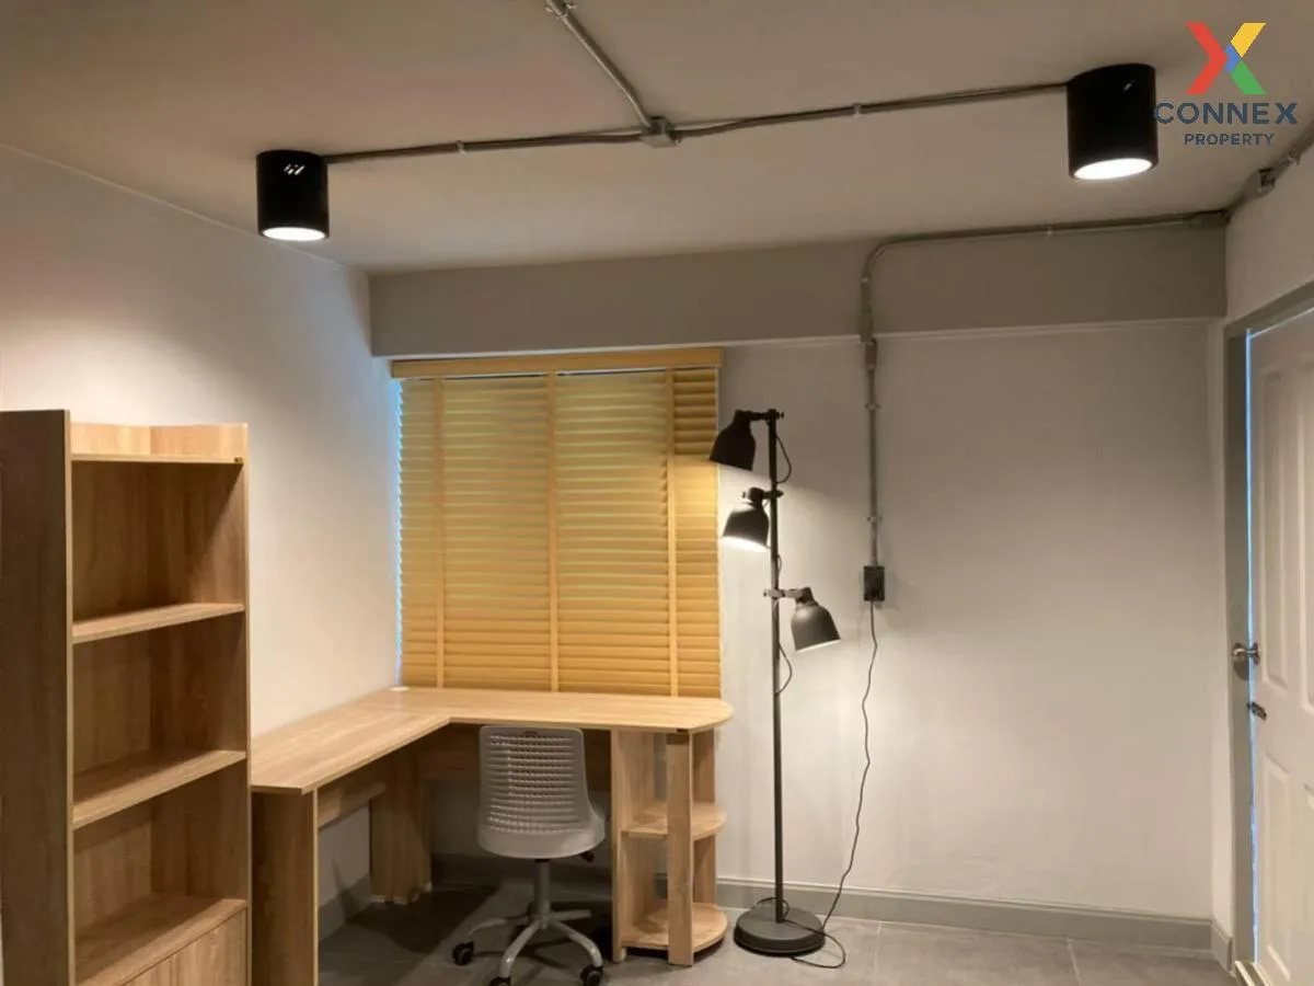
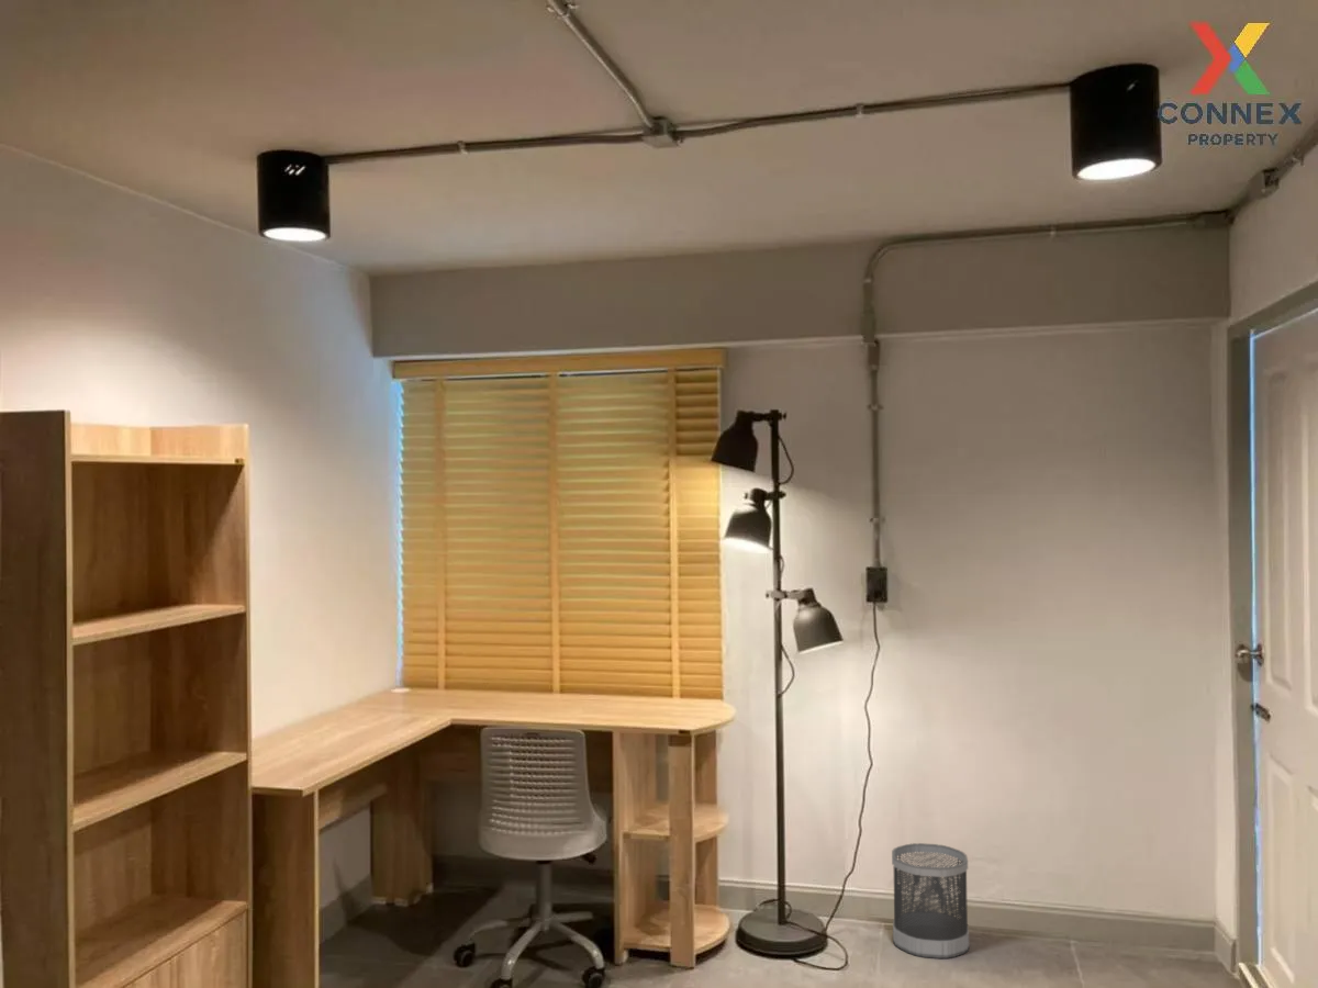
+ wastebasket (929, 898)
